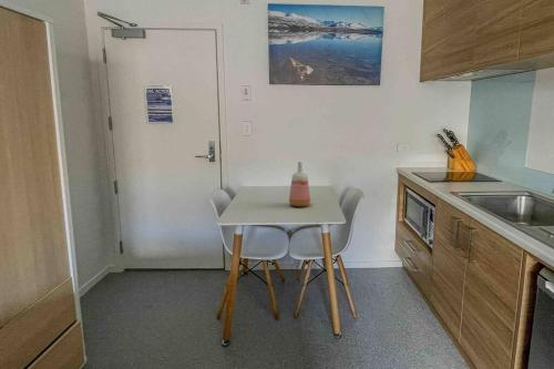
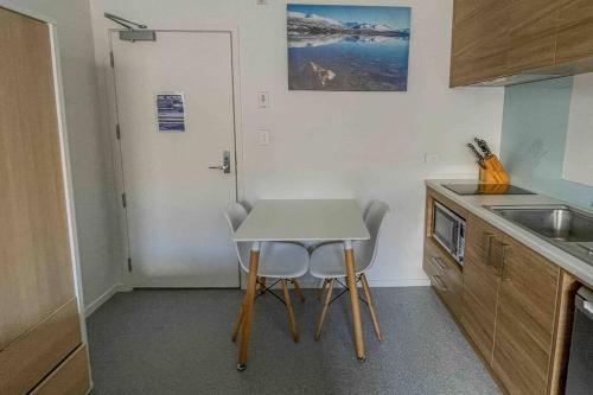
- vase (299, 183)
